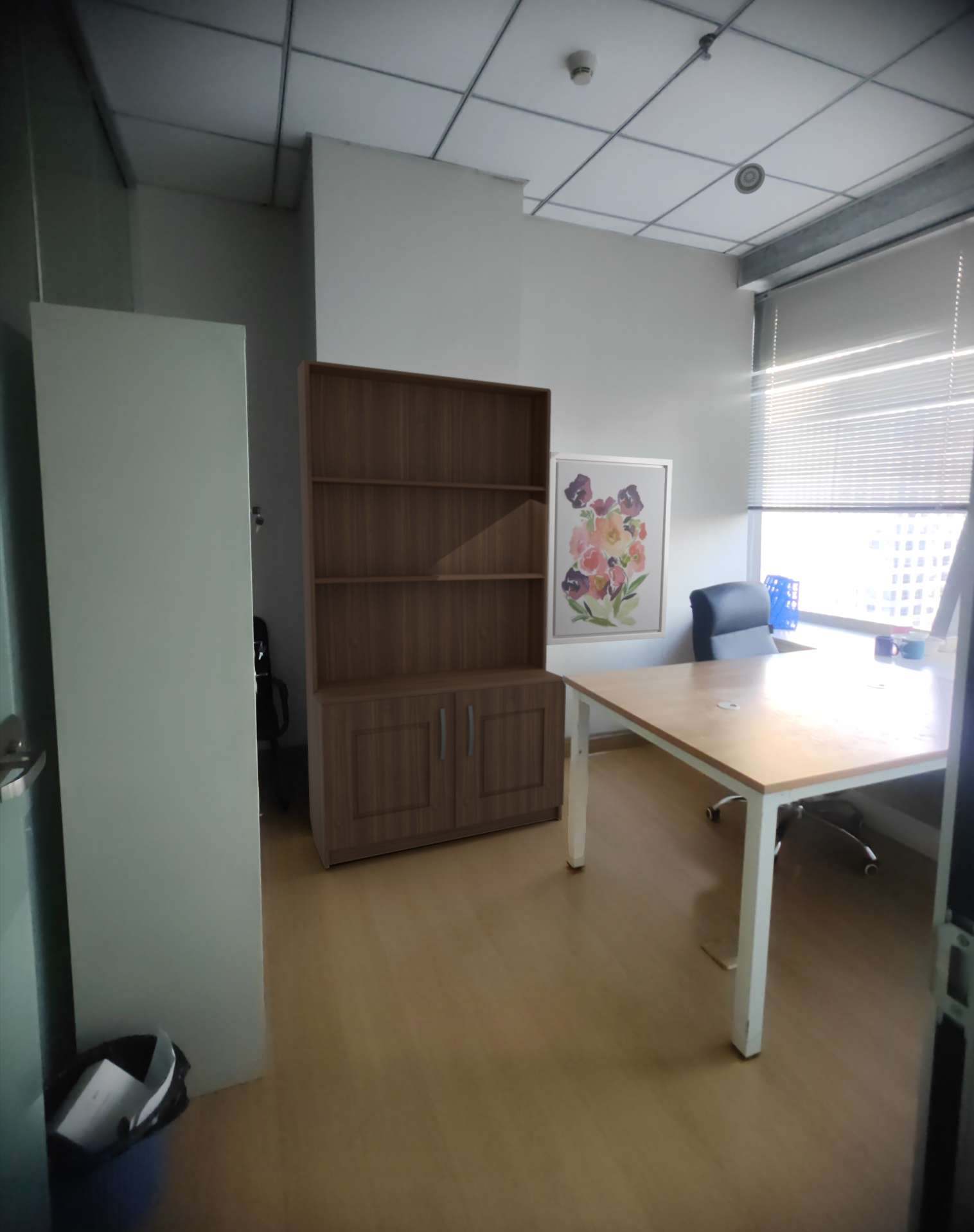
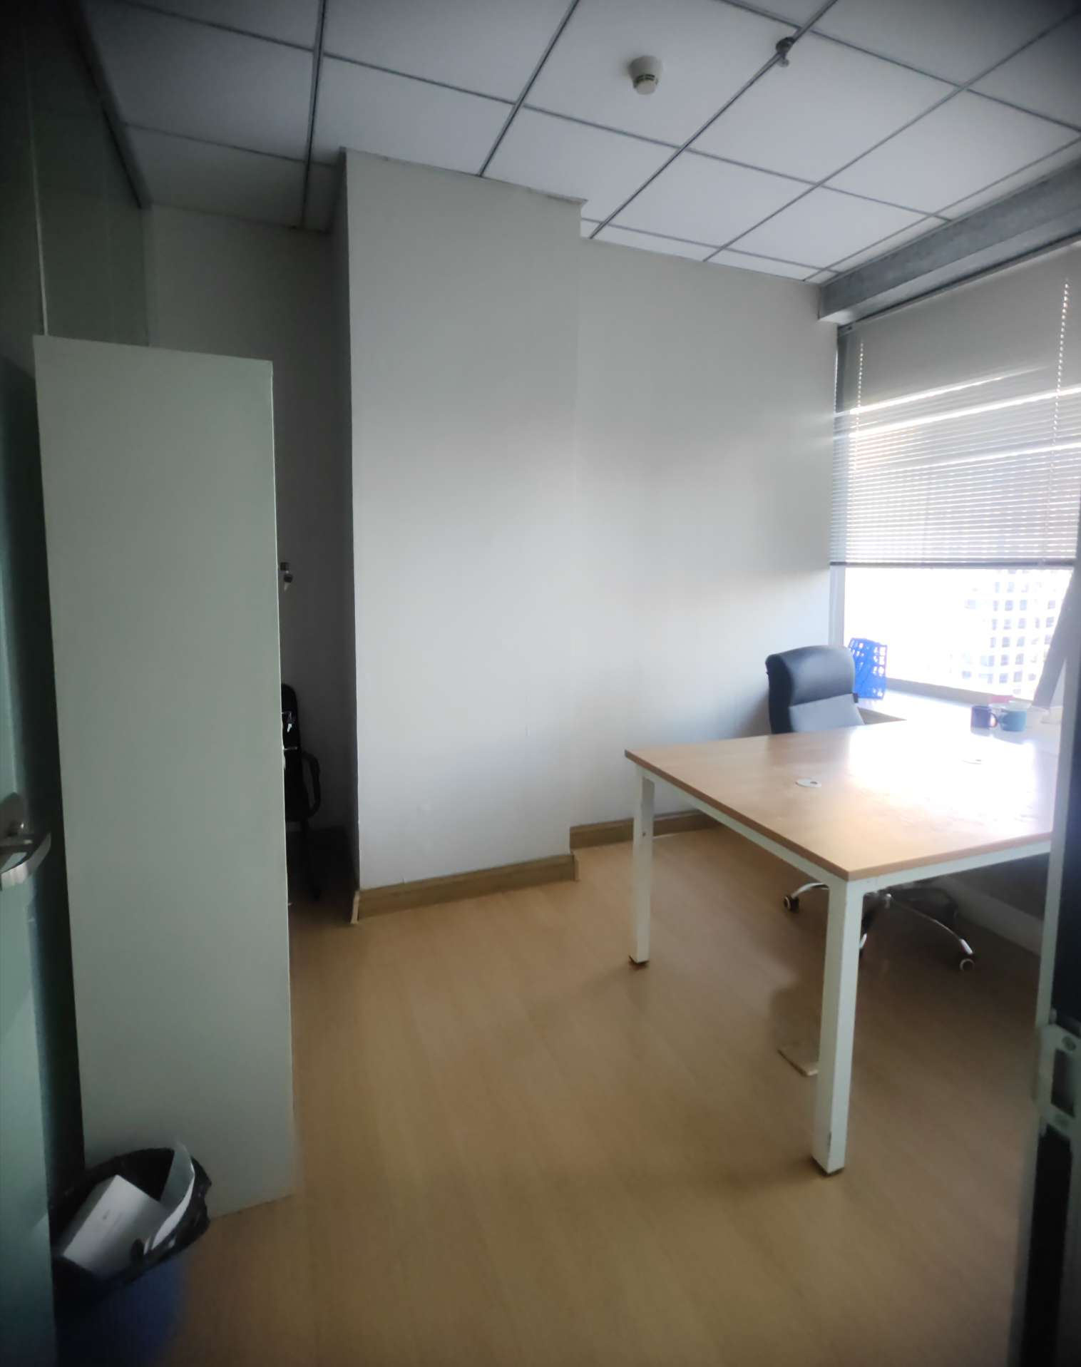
- bookshelf (441, 611)
- smoke detector (749, 177)
- wall art (609, 550)
